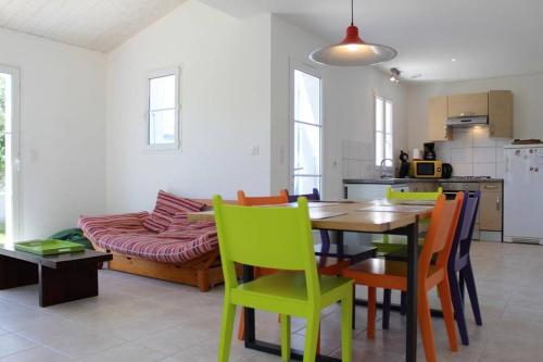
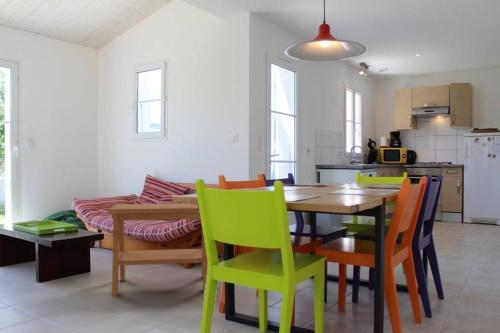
+ side table (162, 250)
